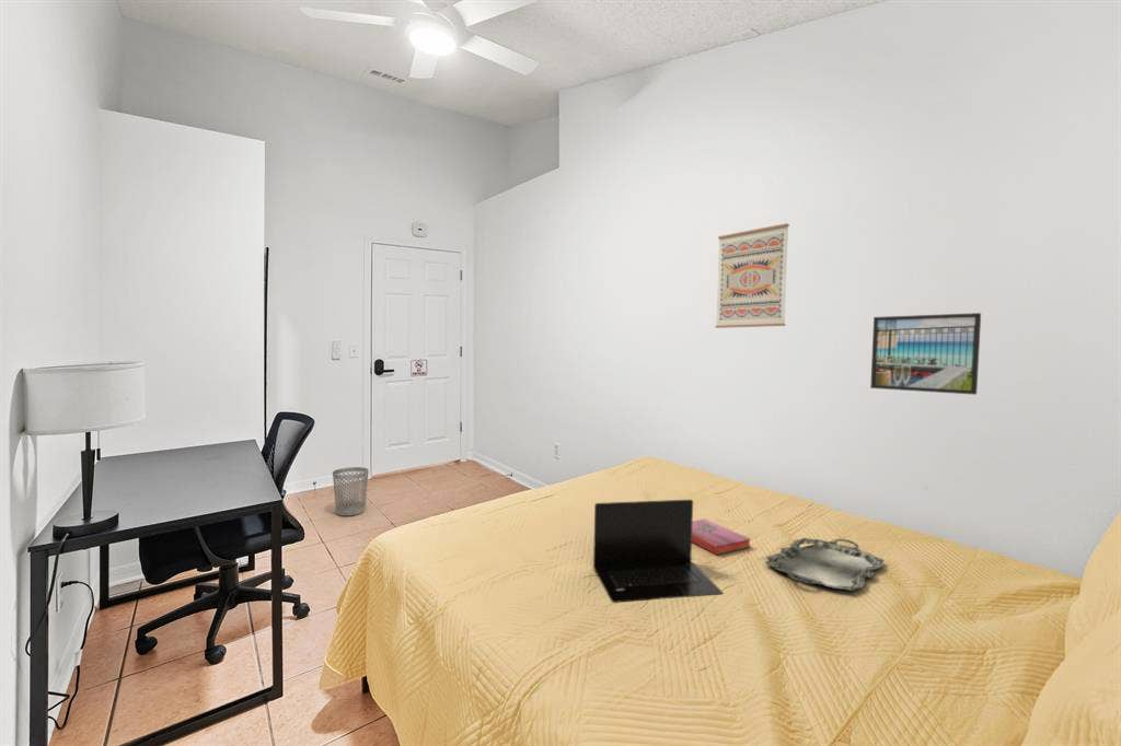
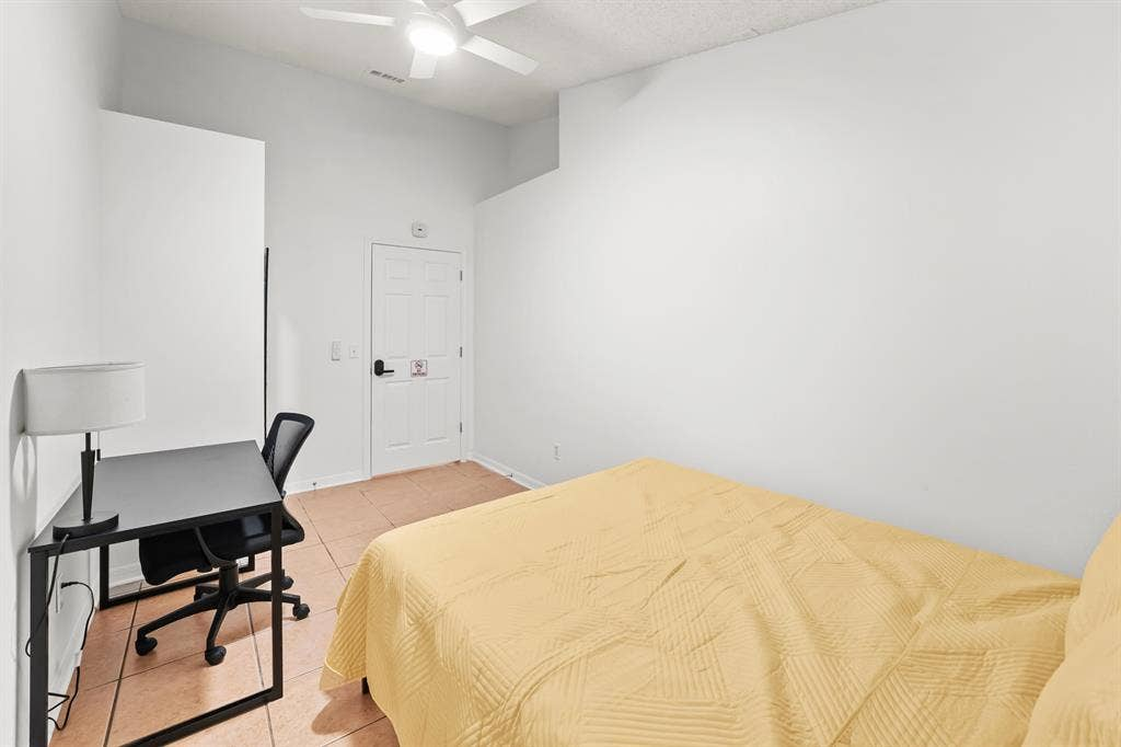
- serving tray (824, 561)
- laptop (656, 547)
- wastebasket (350, 491)
- hardback book (709, 535)
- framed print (922, 353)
- wall art (750, 279)
